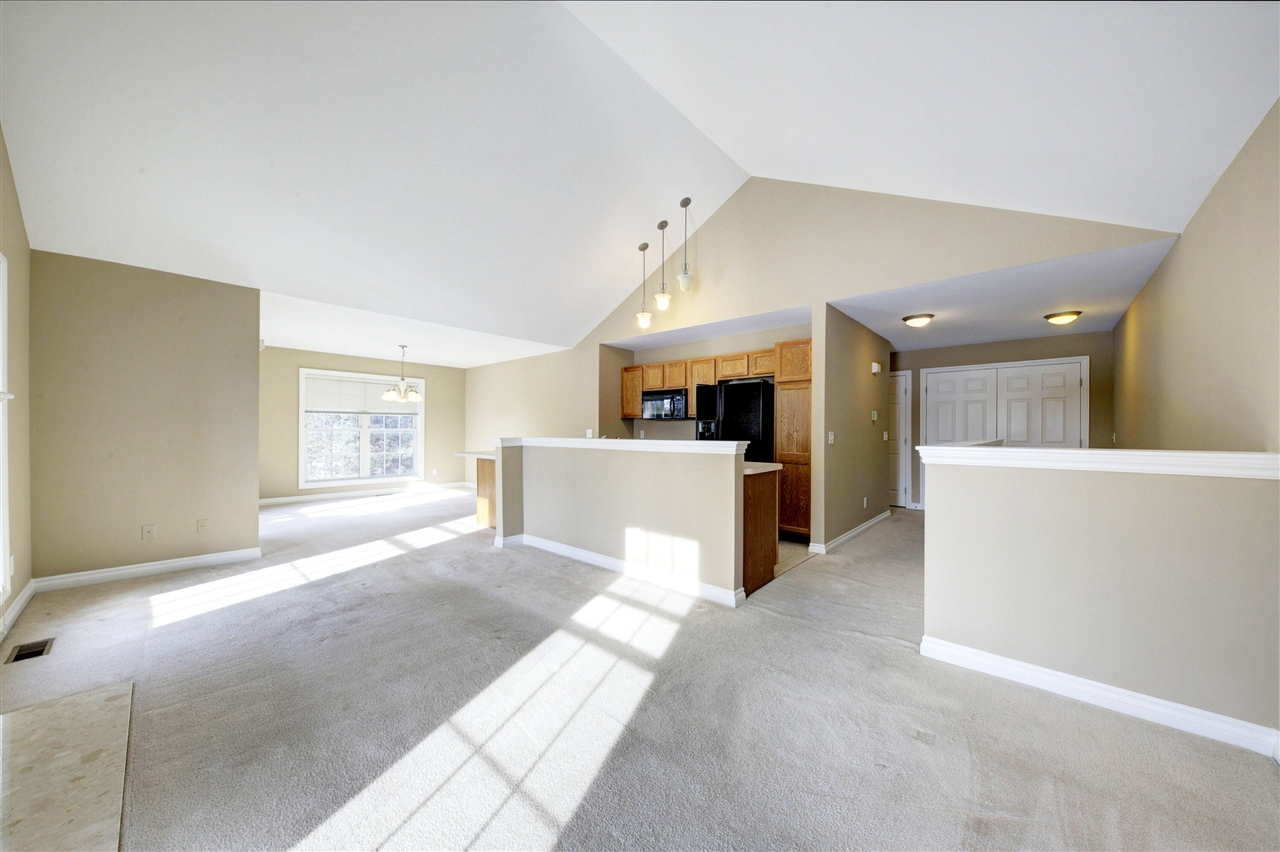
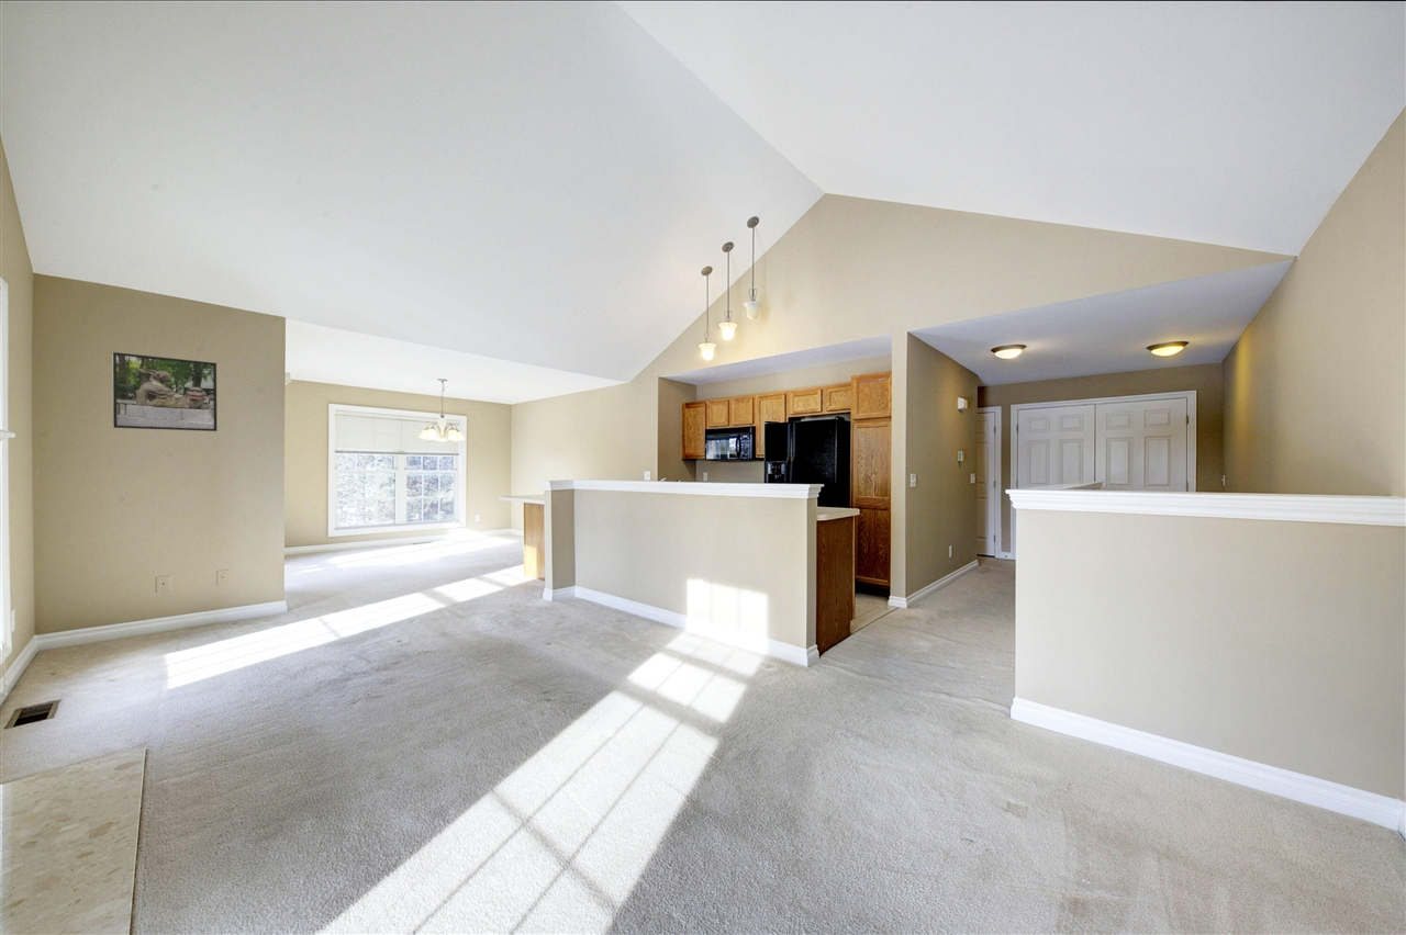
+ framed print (167, 393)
